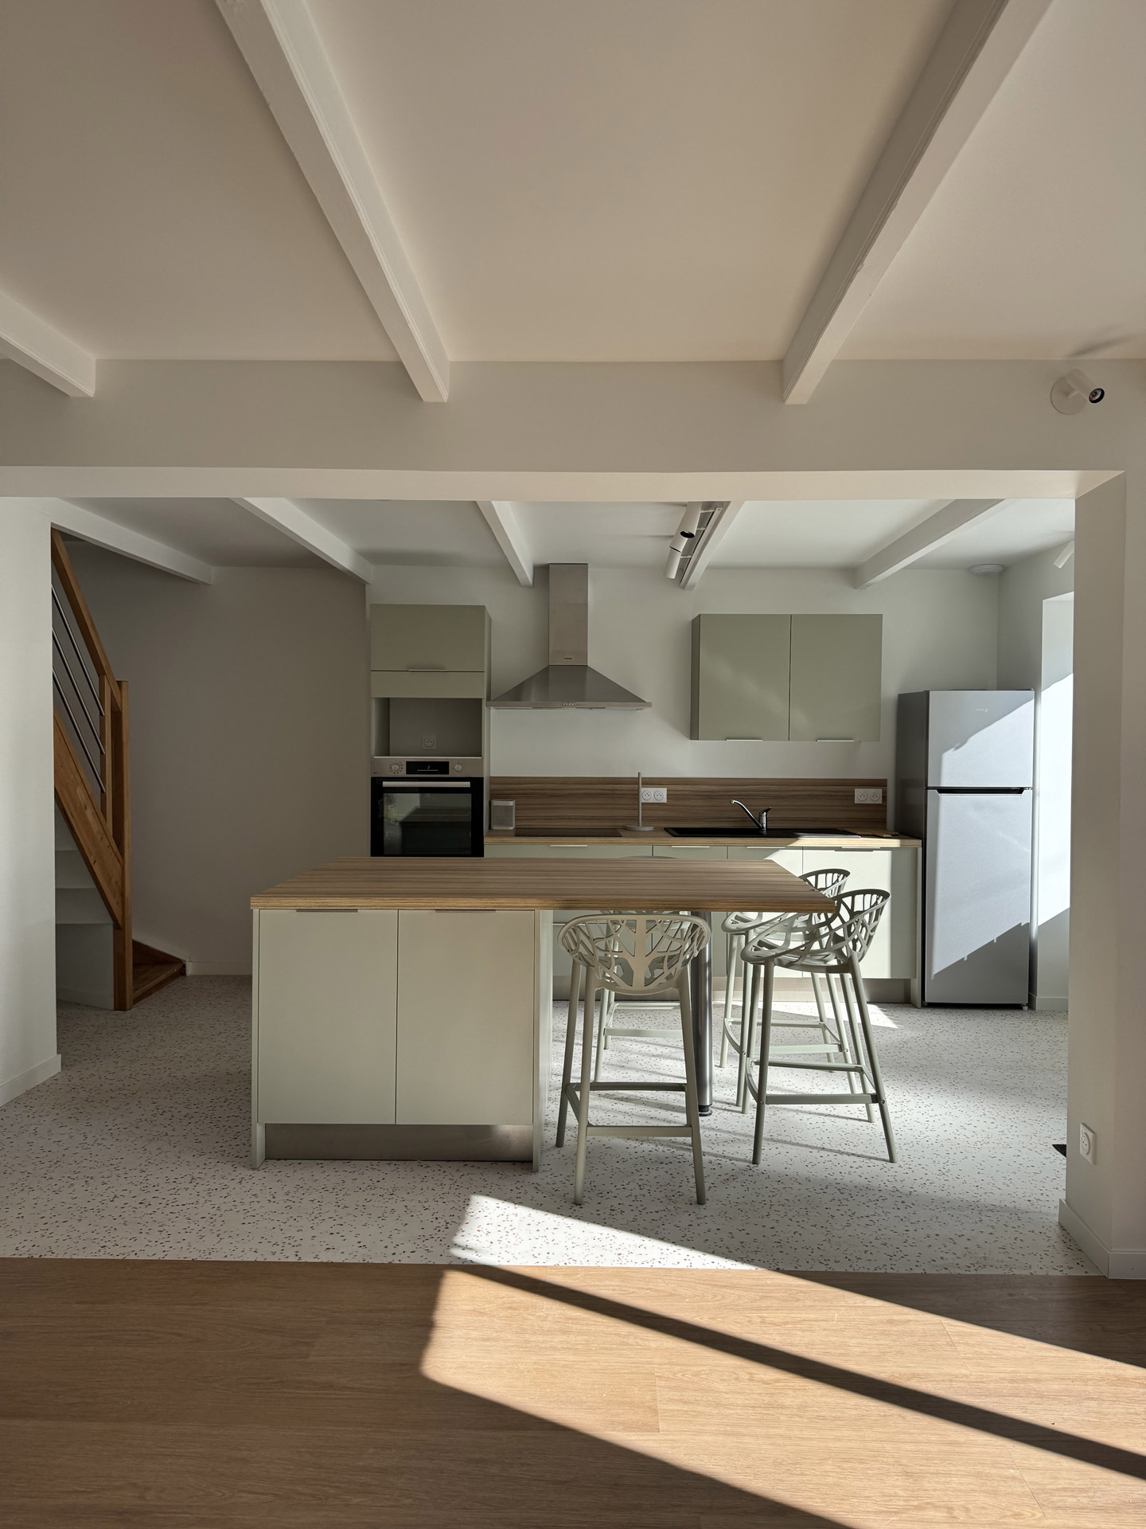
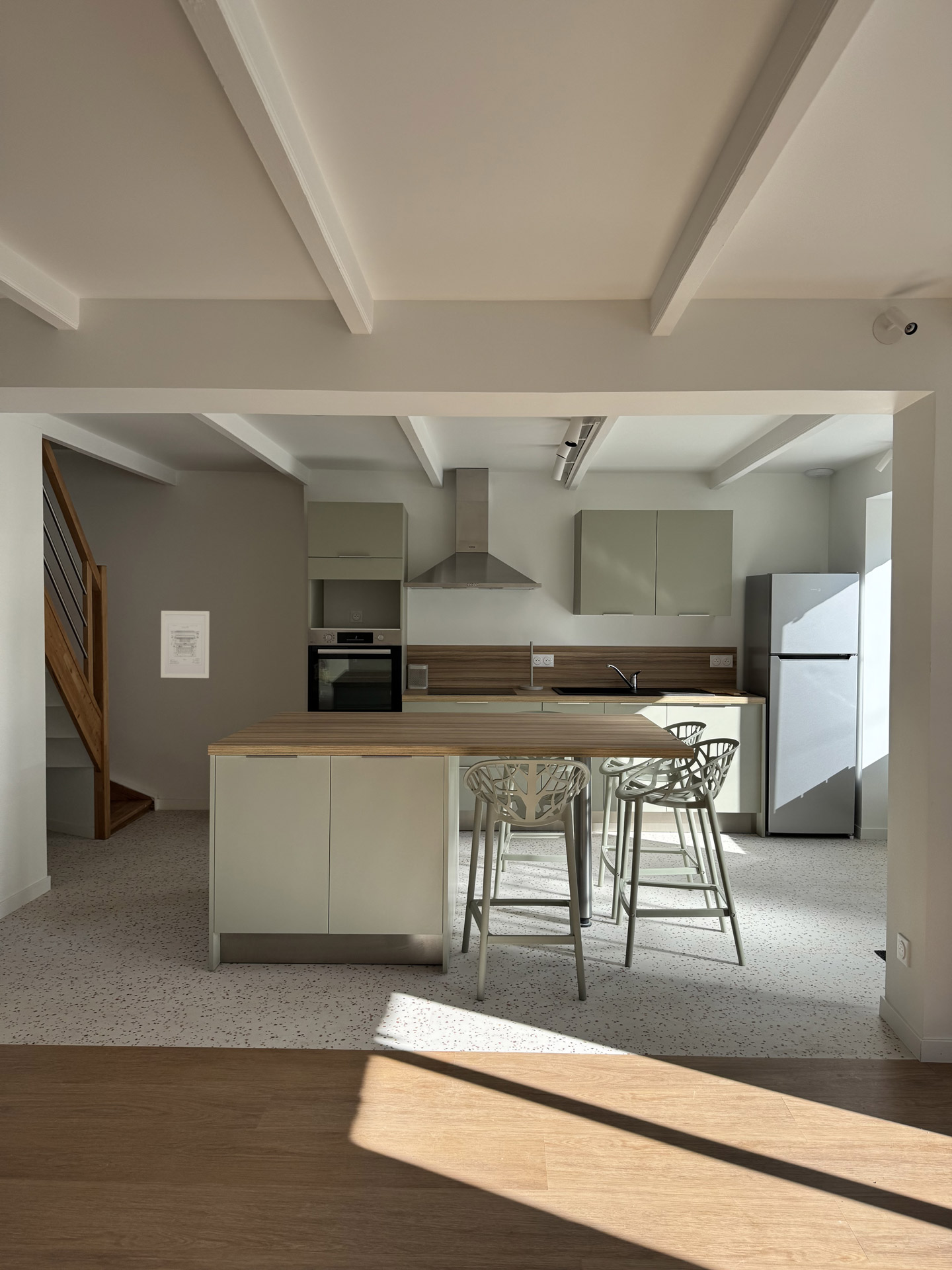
+ wall art (185, 644)
